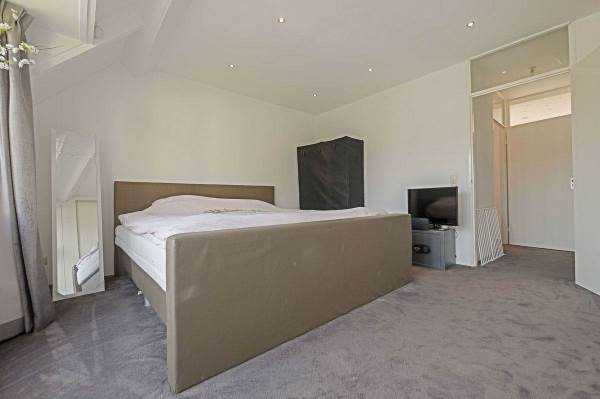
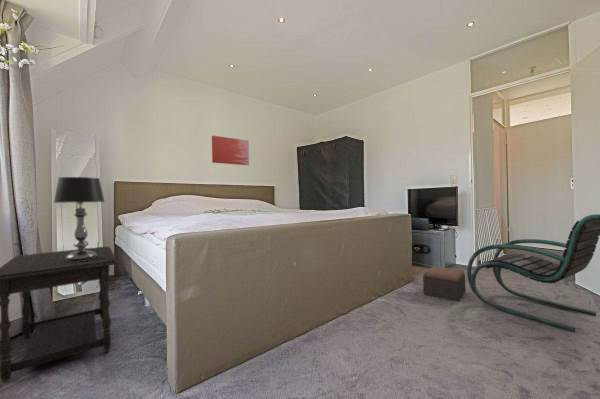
+ table lamp (80, 218)
+ lounge chair (538, 261)
+ wall art (231, 151)
+ side table (66, 315)
+ footstool (444, 281)
